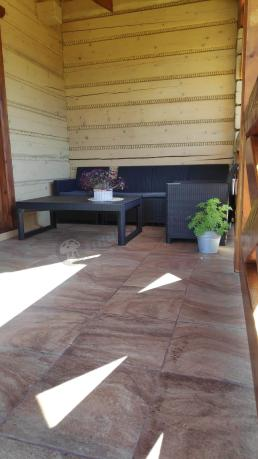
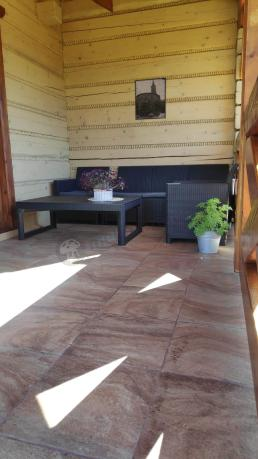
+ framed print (150, 99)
